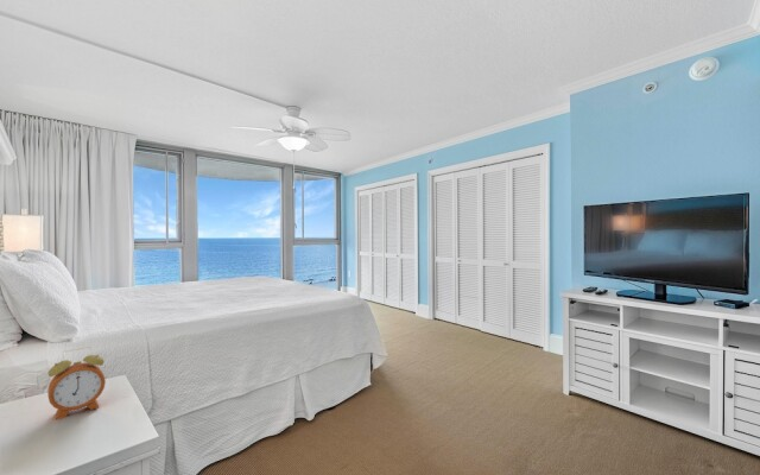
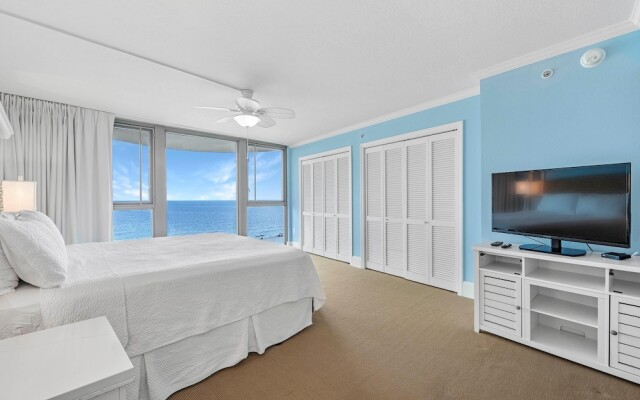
- alarm clock (77, 380)
